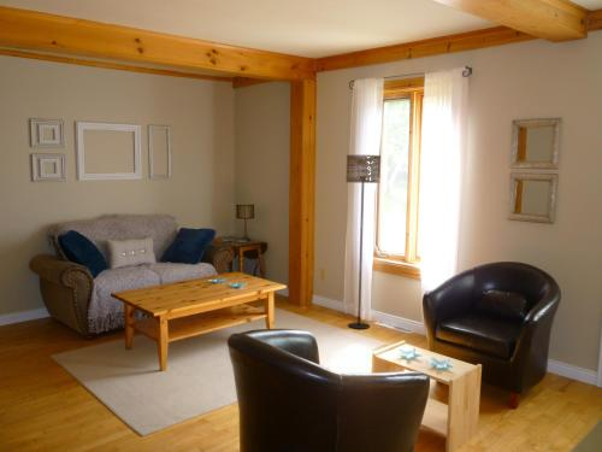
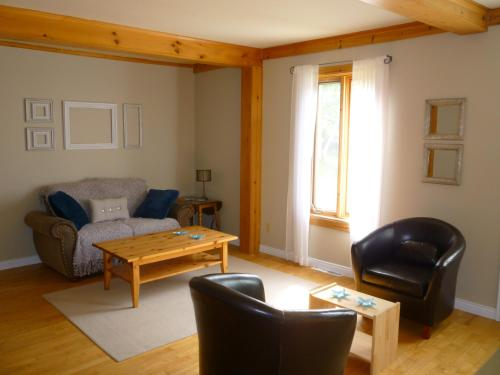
- floor lamp (361, 241)
